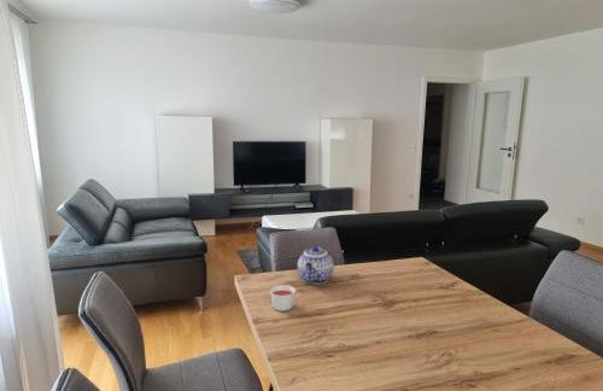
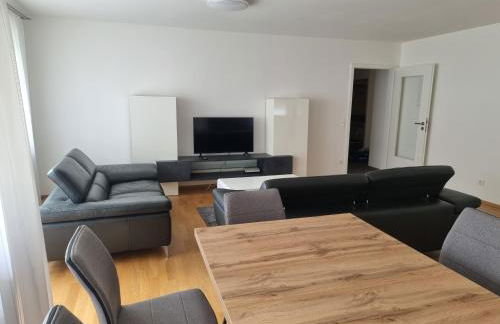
- teapot (315, 262)
- candle (282, 298)
